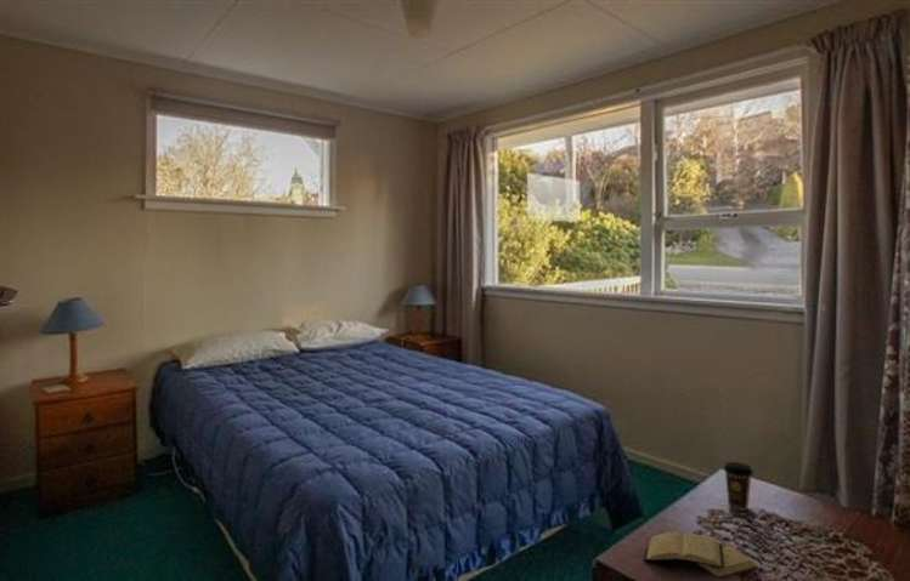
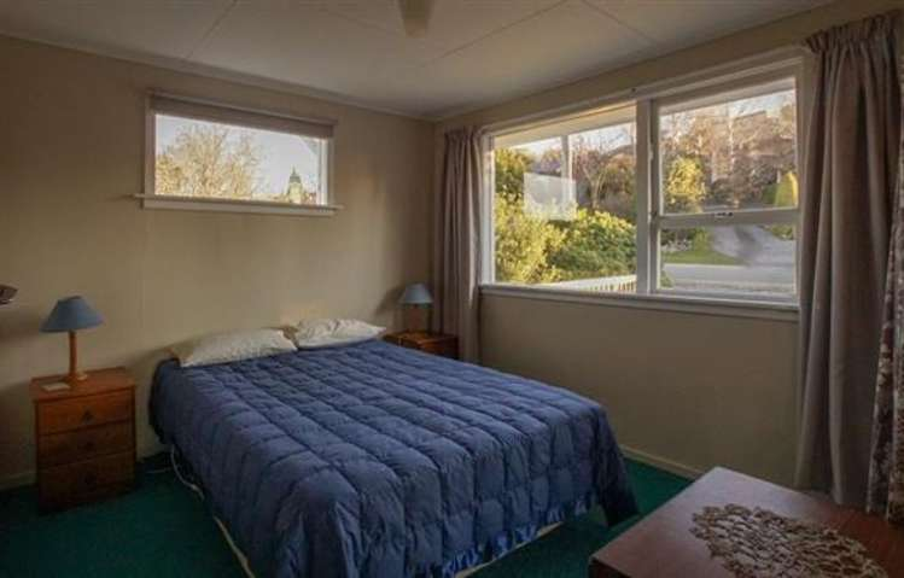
- diary (691, 549)
- coffee cup (737, 485)
